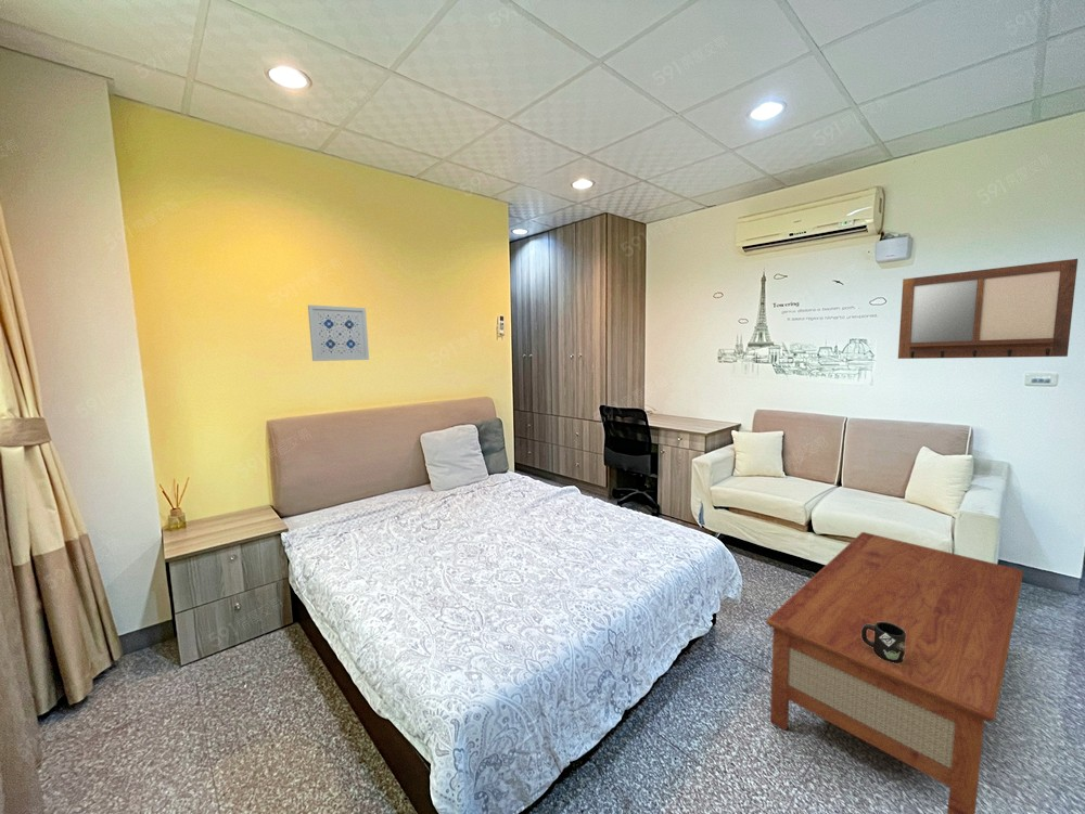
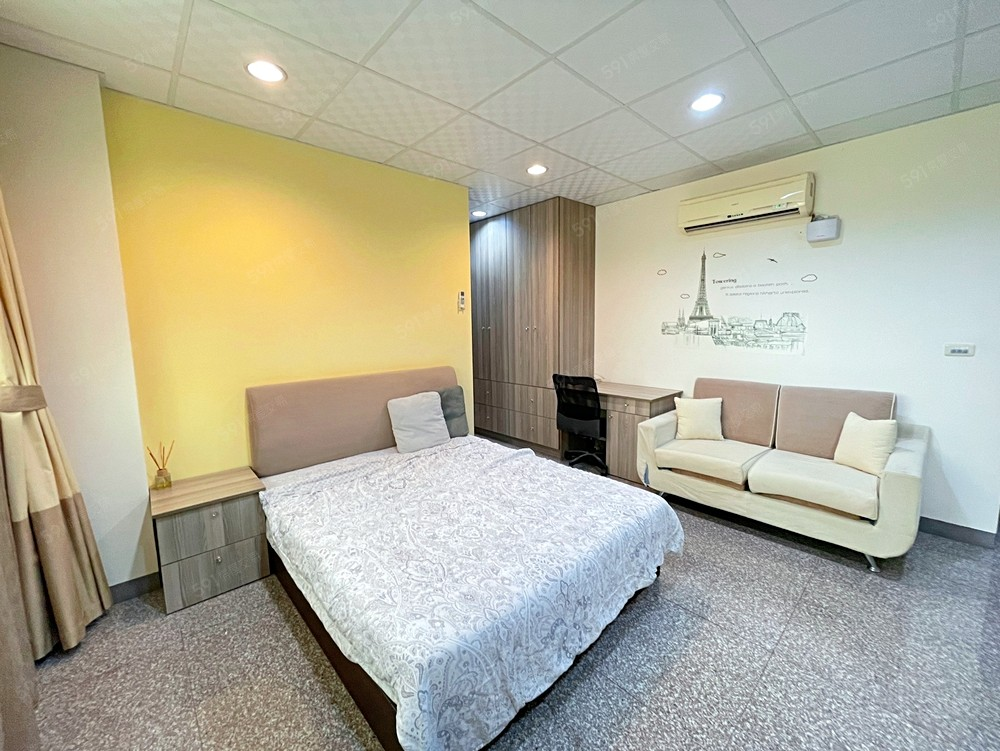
- writing board (976, 313)
- wall art (340, 333)
- coffee table (905, 639)
- mug (882, 638)
